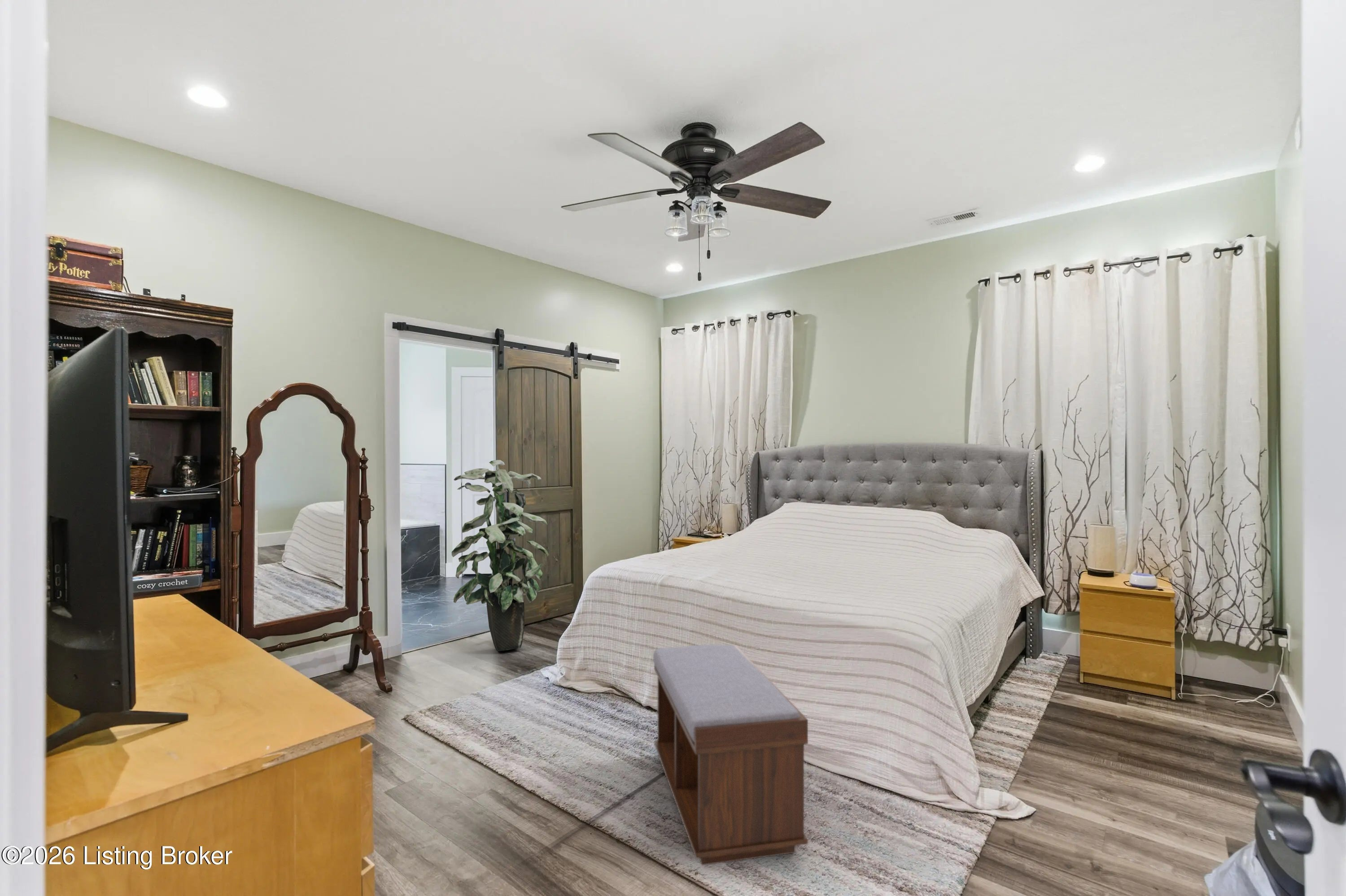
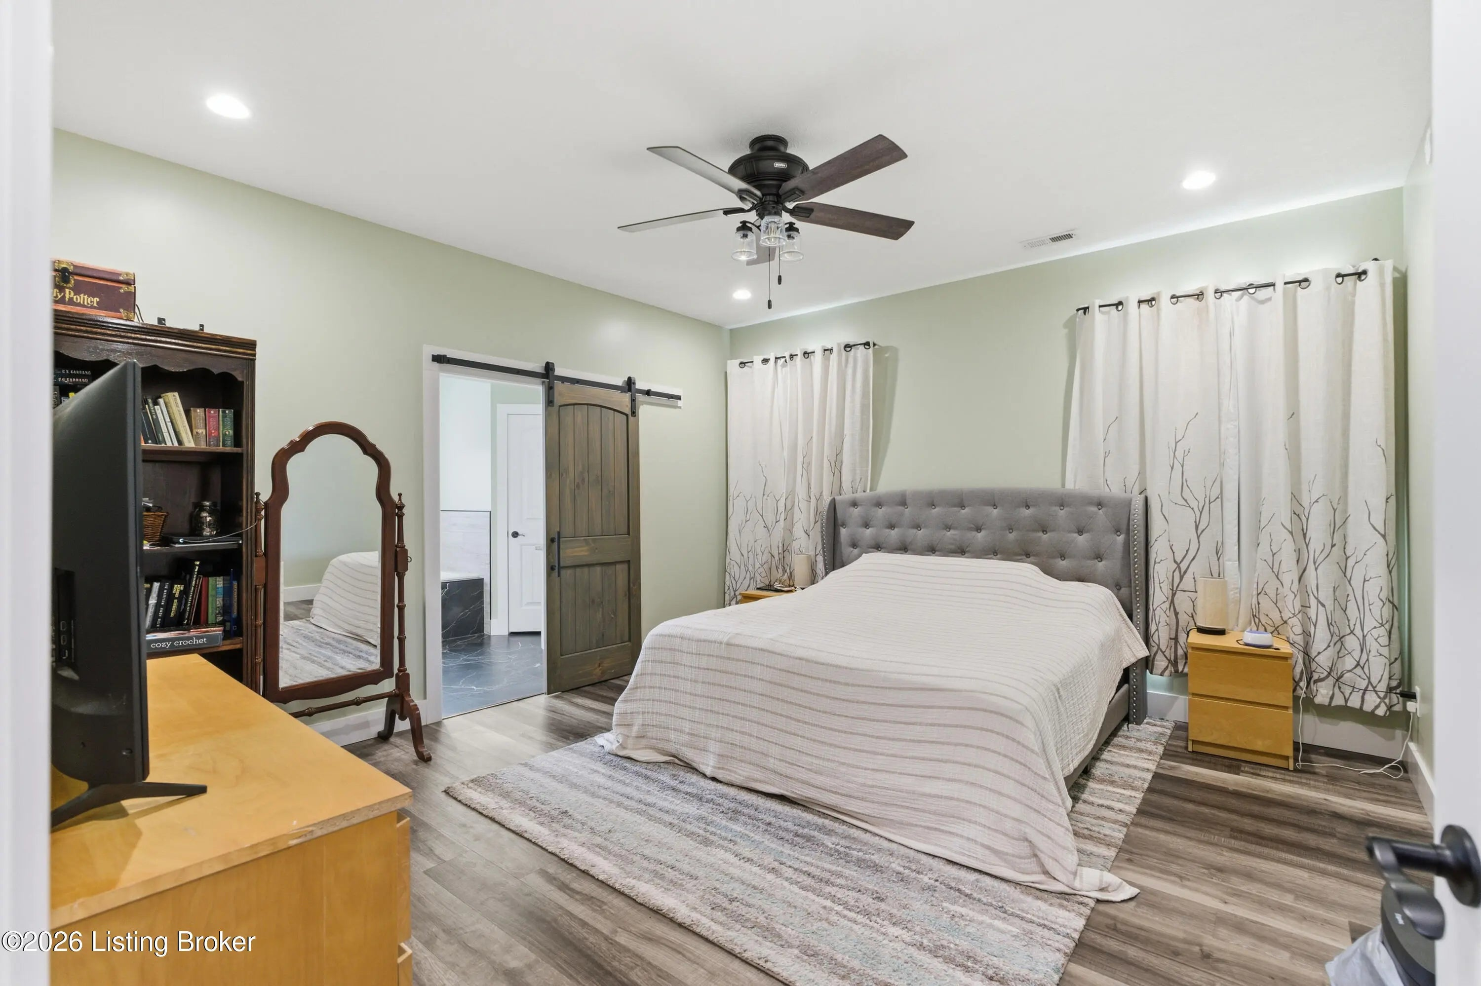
- indoor plant (499, 554)
- bench (718, 737)
